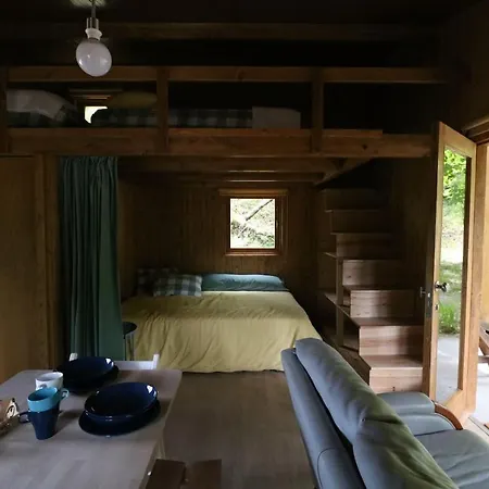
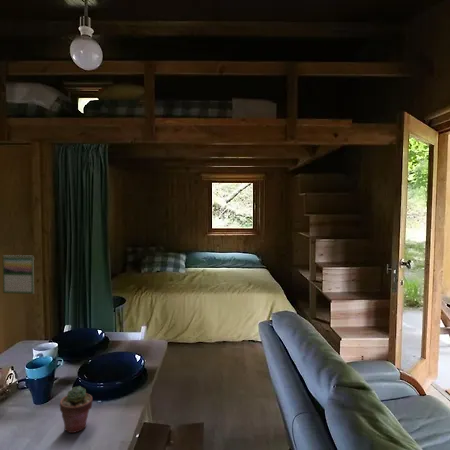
+ potted succulent (76, 407)
+ calendar (18, 274)
